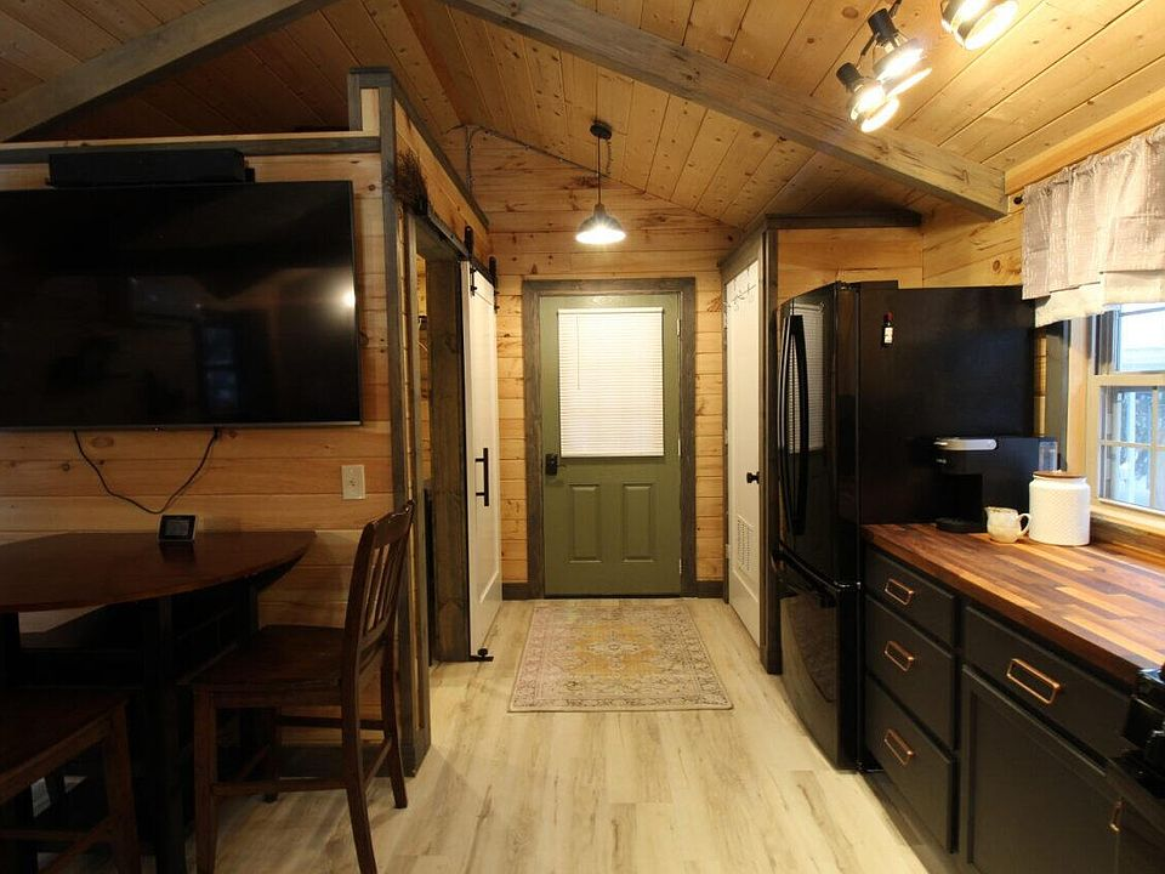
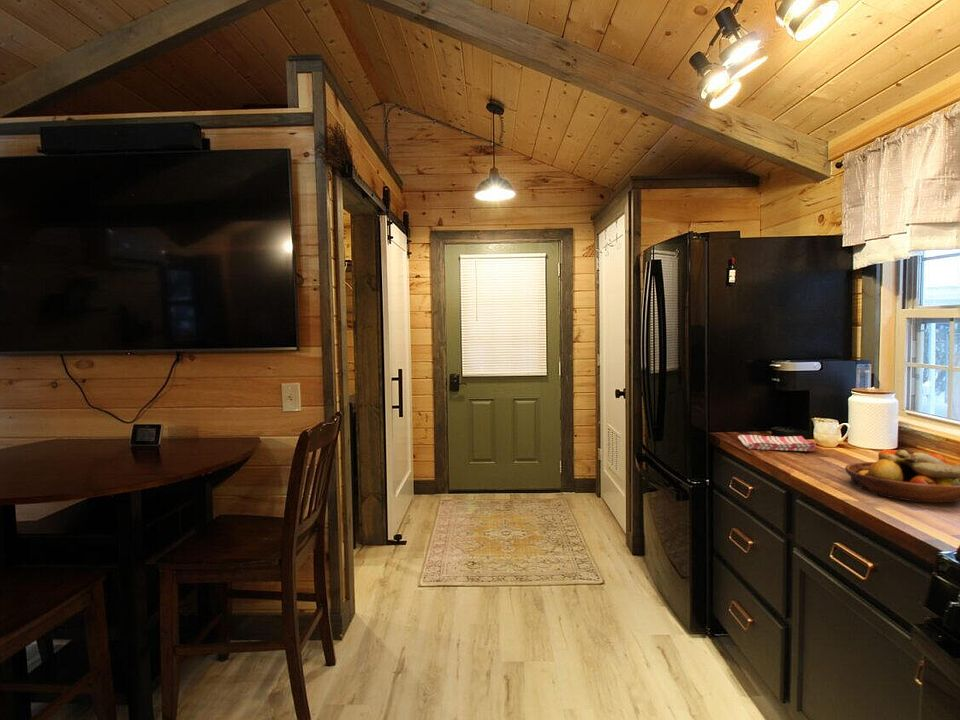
+ fruit bowl (910, 469)
+ dish towel (774, 441)
